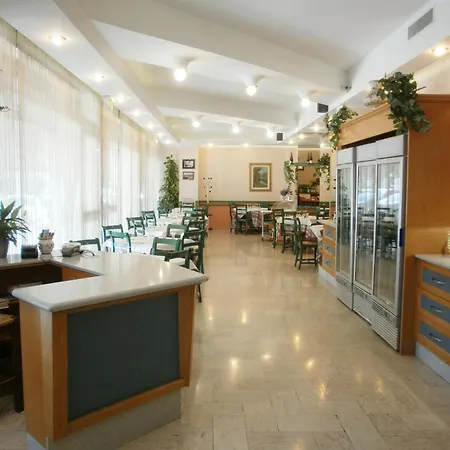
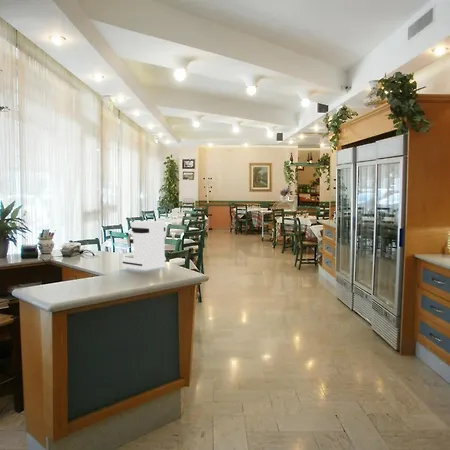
+ coffee maker (144, 244)
